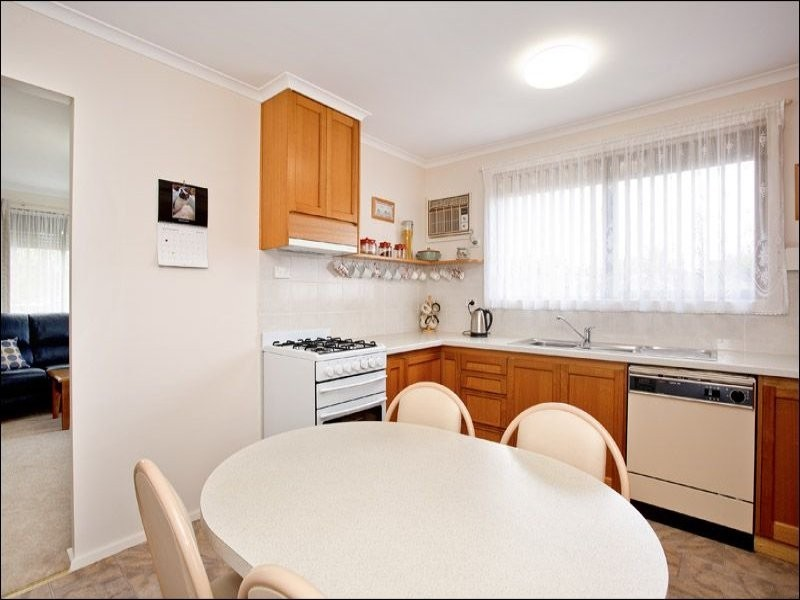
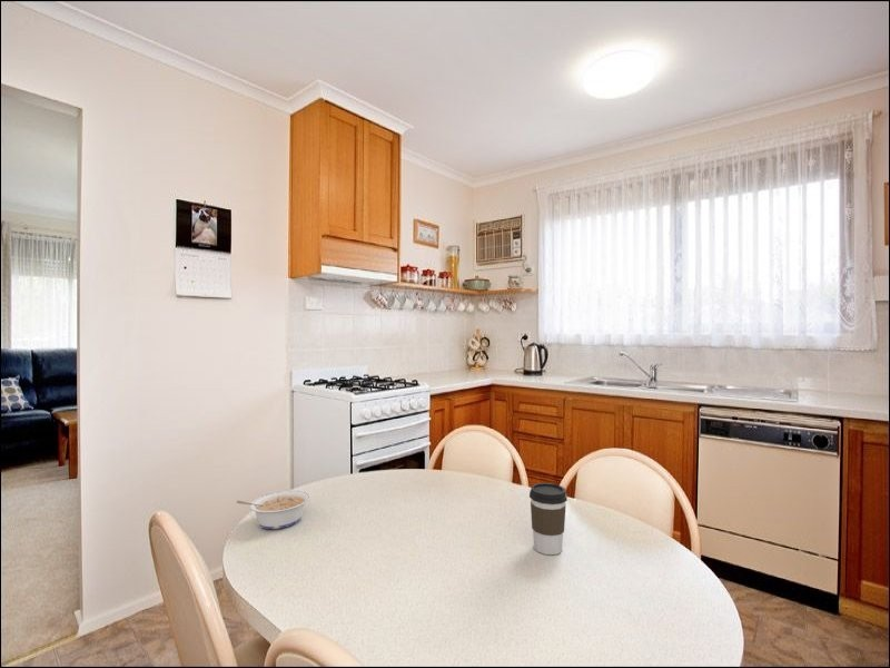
+ coffee cup (547, 518)
+ legume (278, 509)
